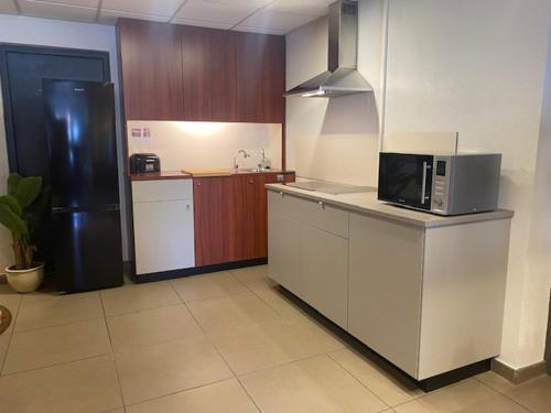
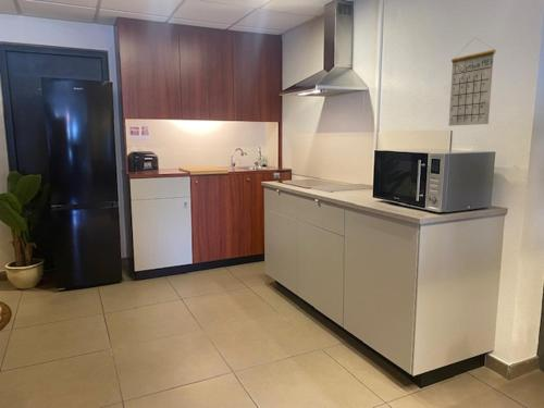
+ calendar (470, 82)
